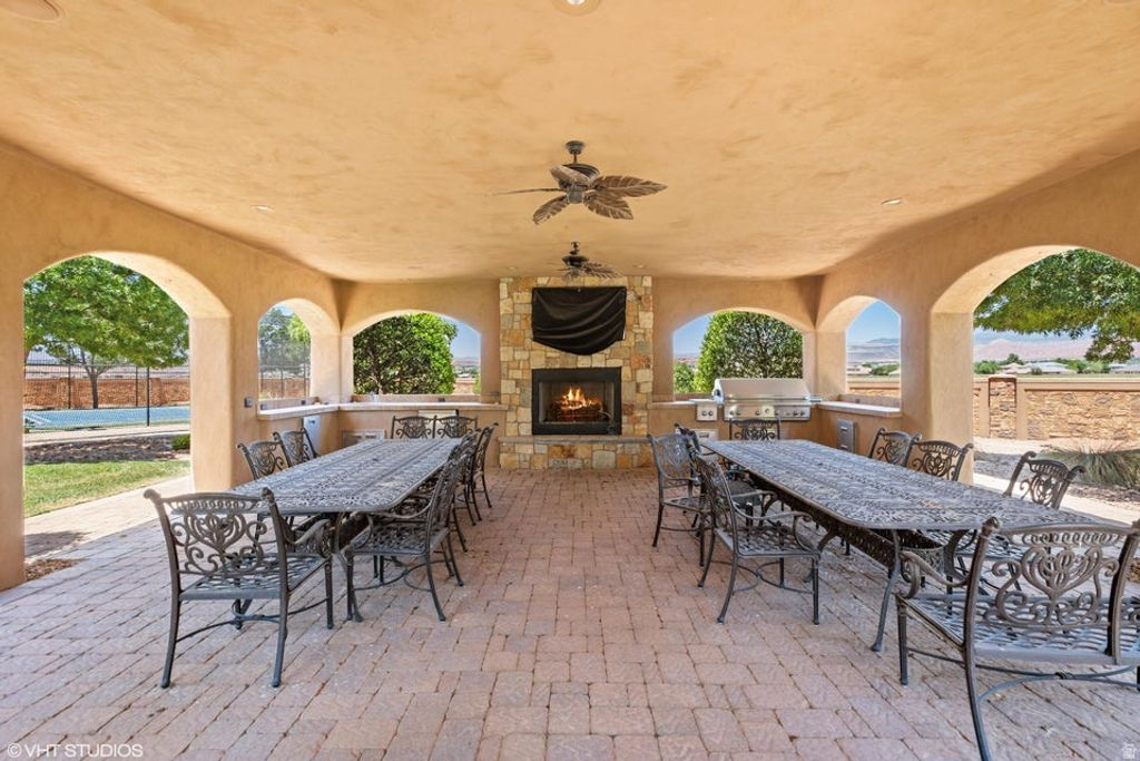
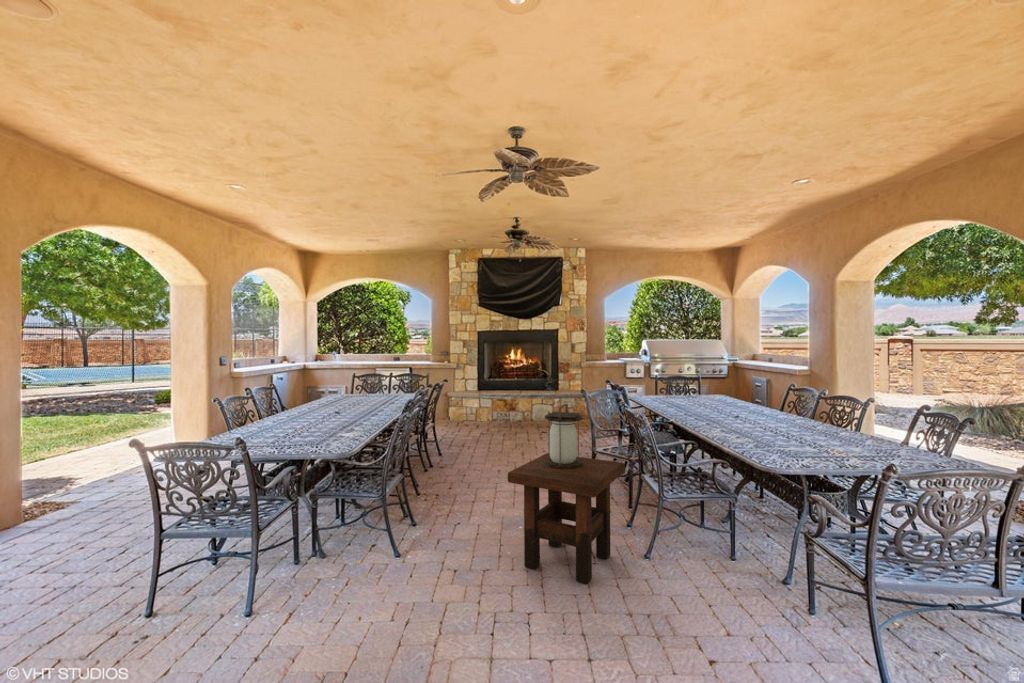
+ lantern (563, 434)
+ side table (568, 514)
